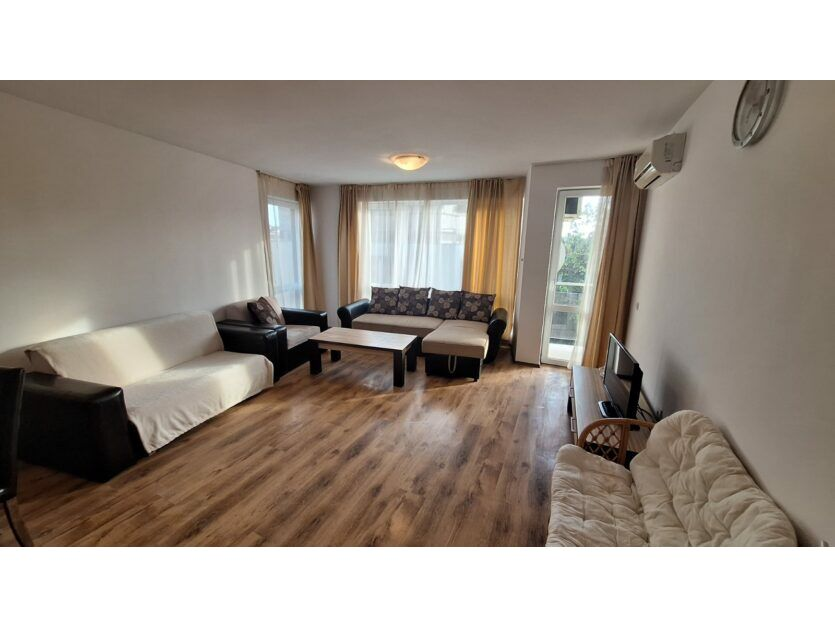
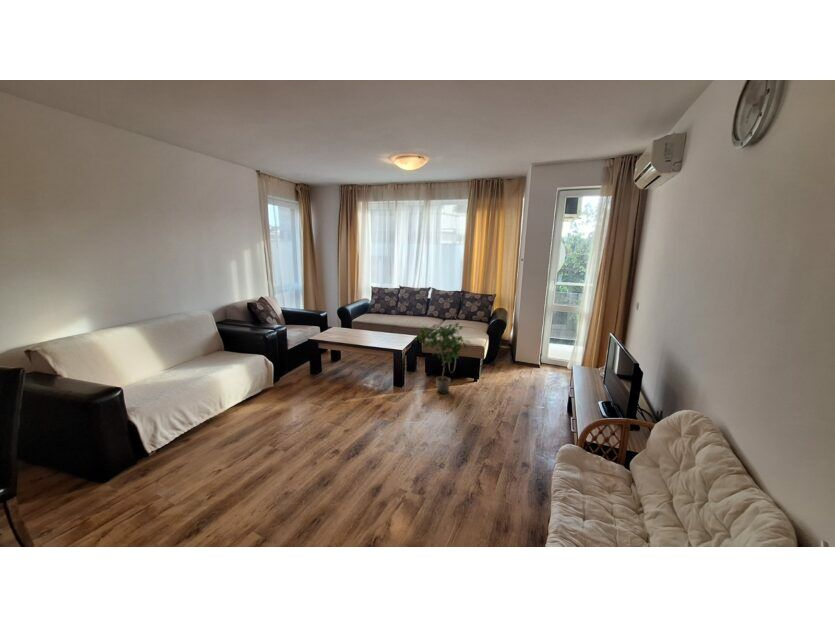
+ potted plant (442, 358)
